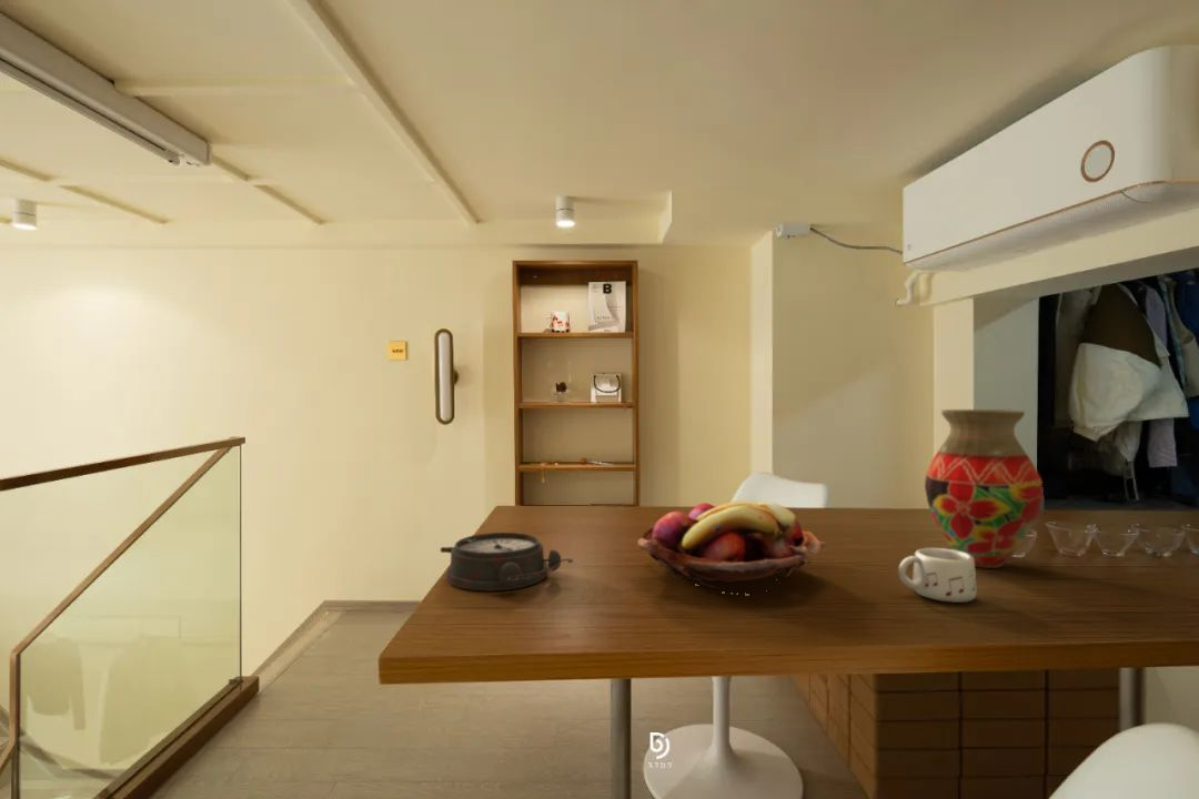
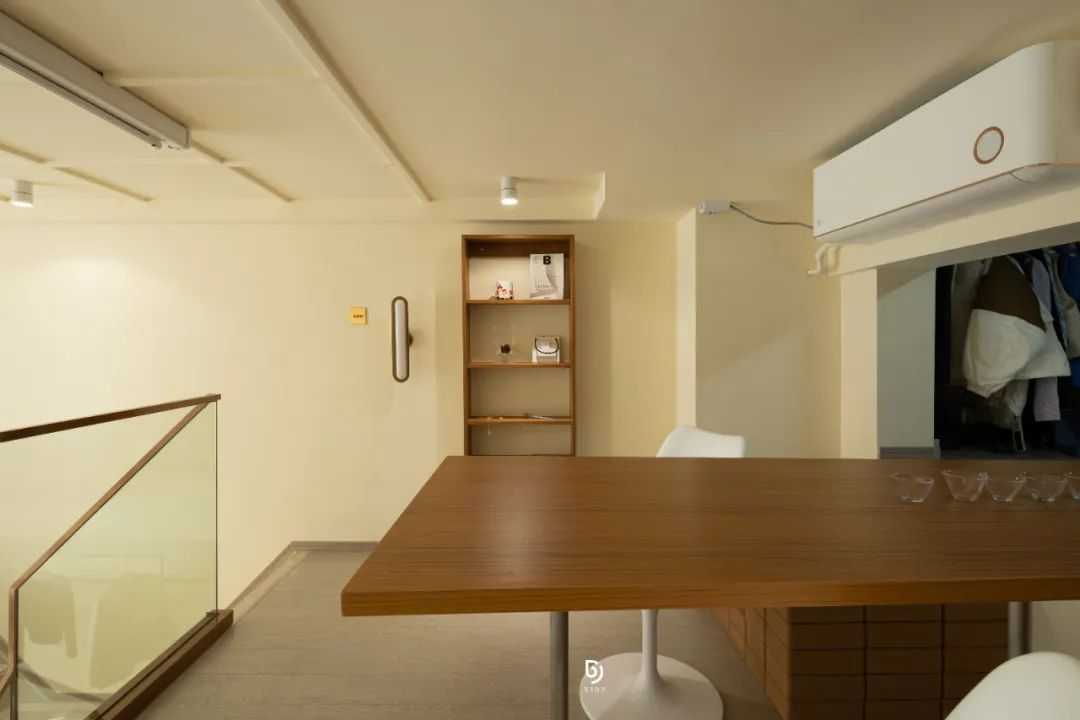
- vase (980, 486)
- mug (935, 574)
- alarm clock (503, 559)
- fruit basket (728, 537)
